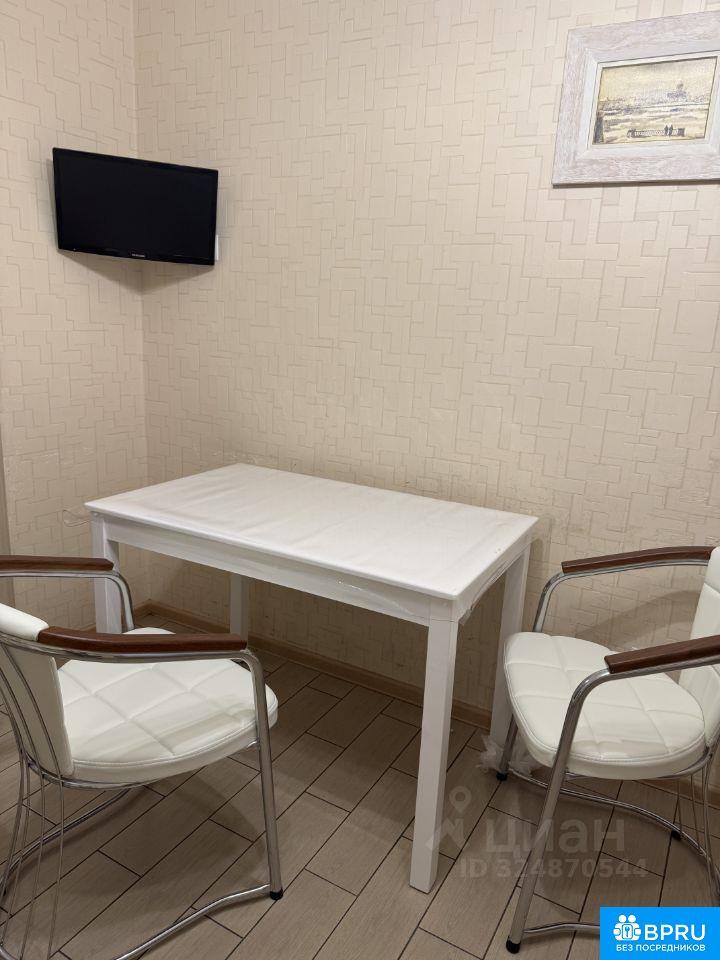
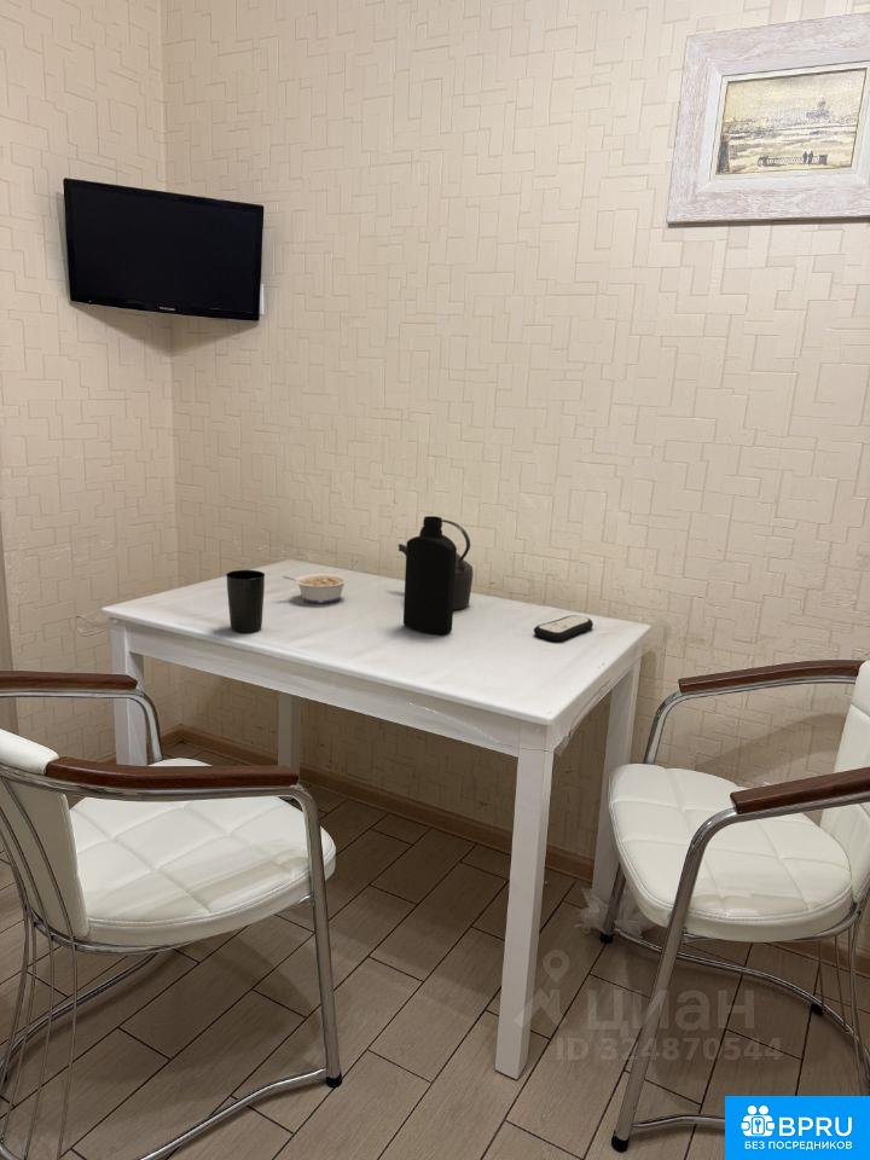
+ bottle (429, 574)
+ legume (319, 587)
+ remote control (564, 627)
+ kettle (456, 559)
+ cup (245, 601)
